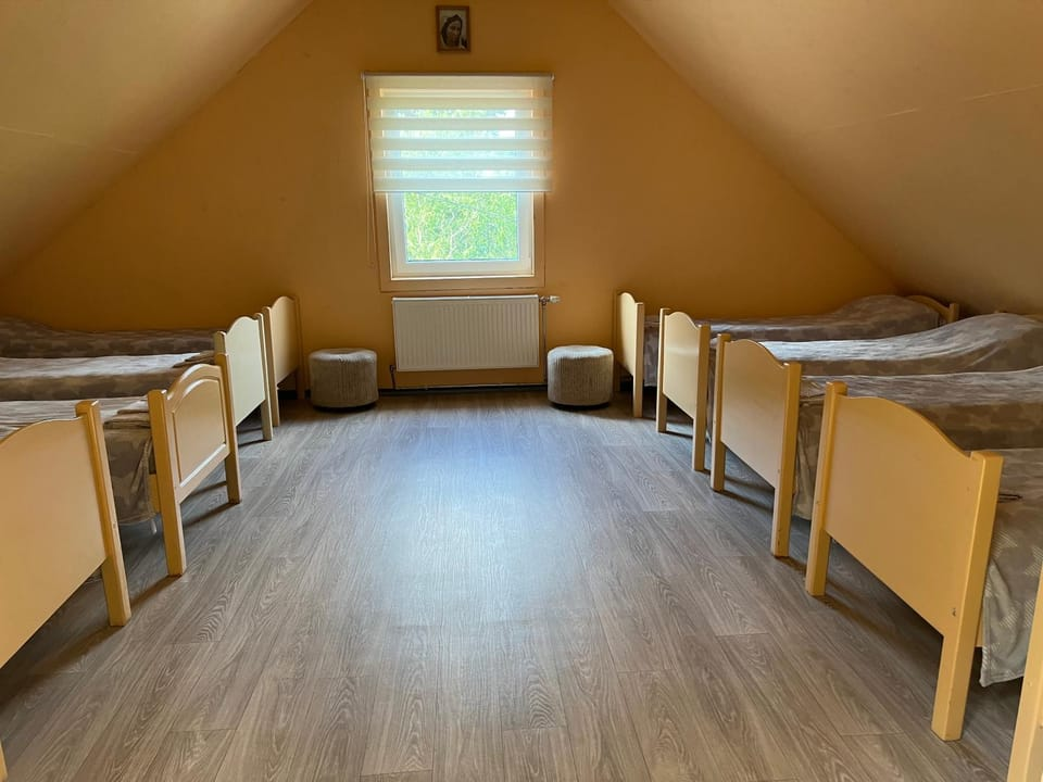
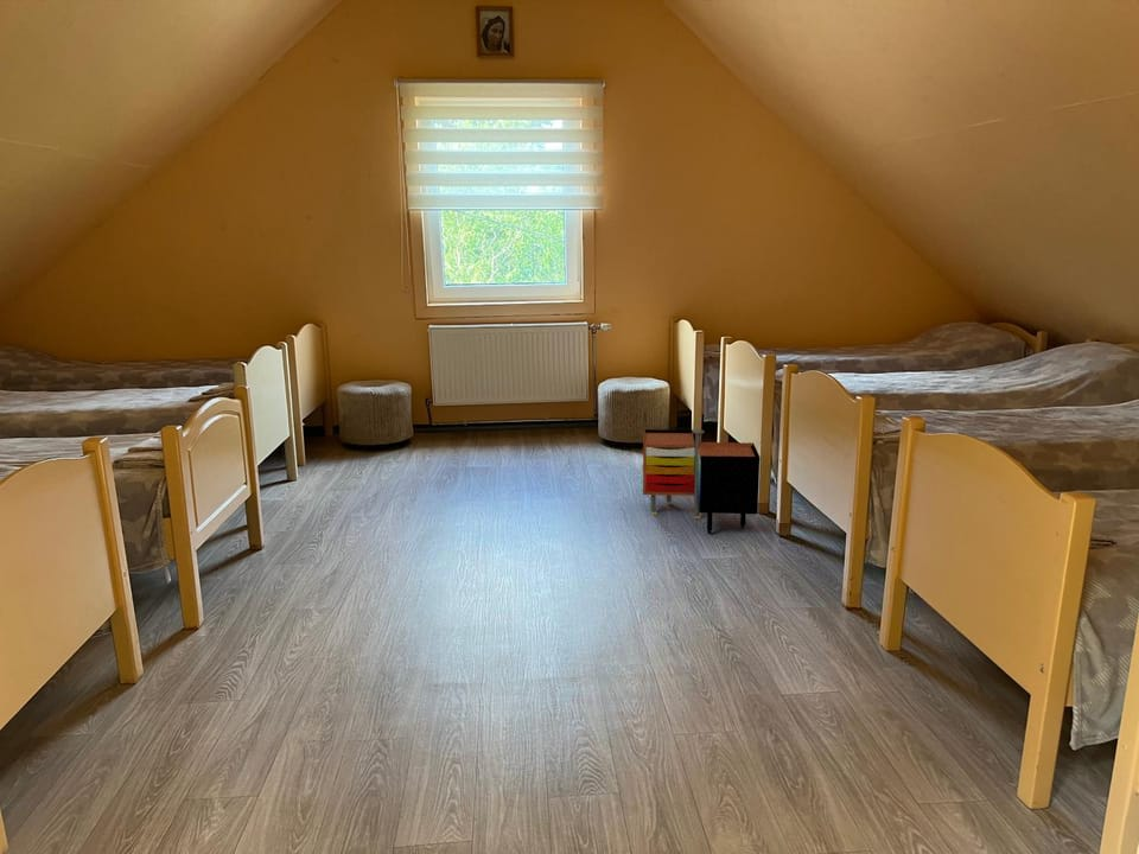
+ nightstand (696, 474)
